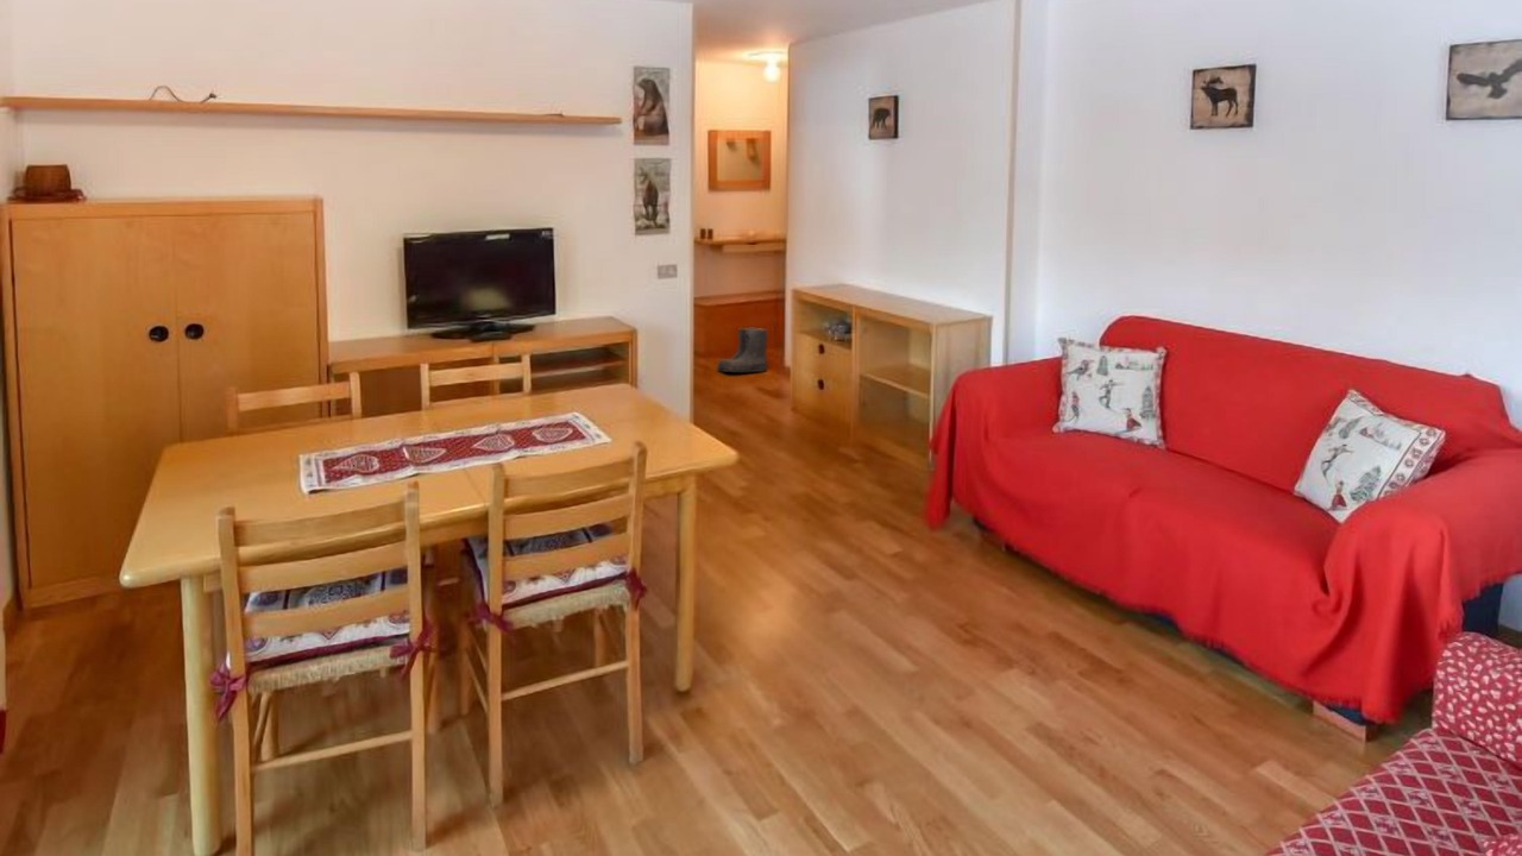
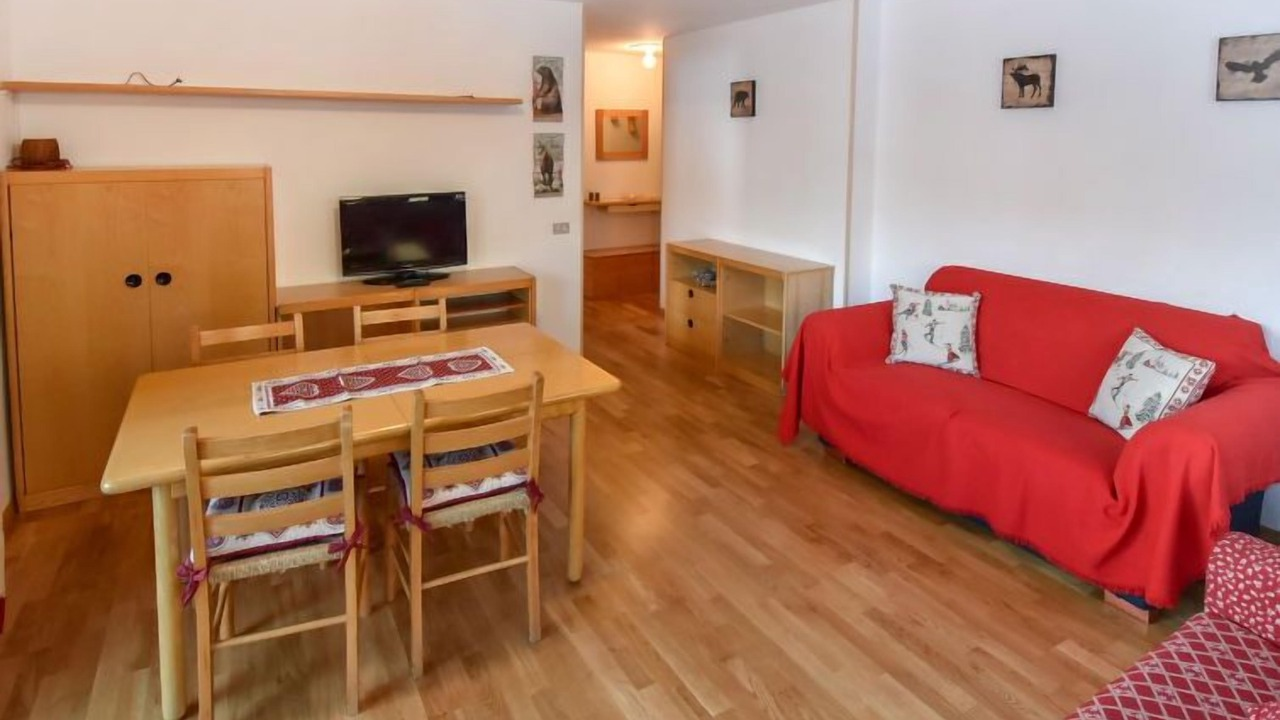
- boots (742, 348)
